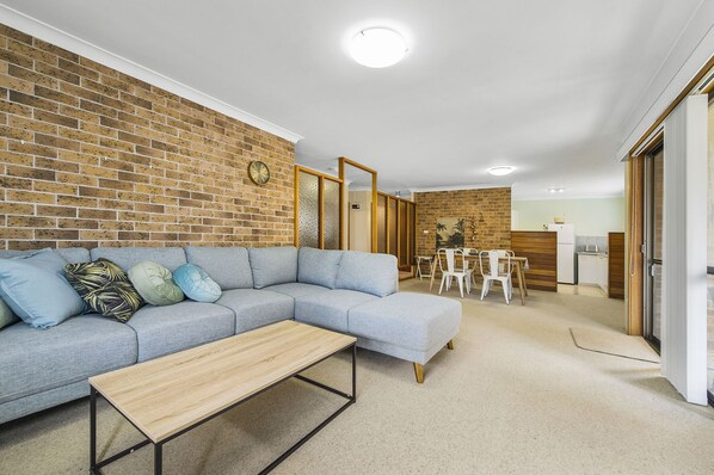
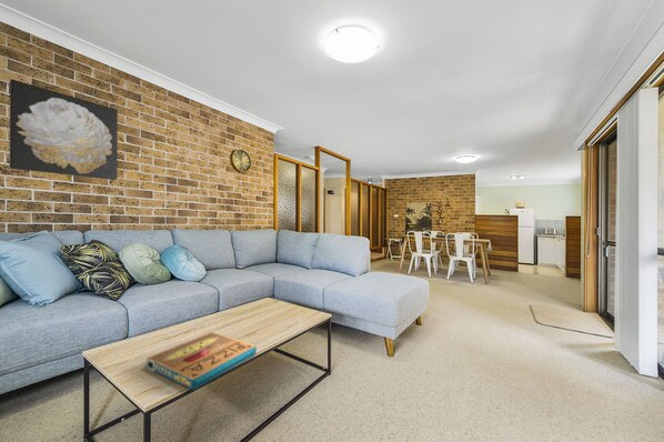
+ pizza box (203, 355)
+ wall art (69, 135)
